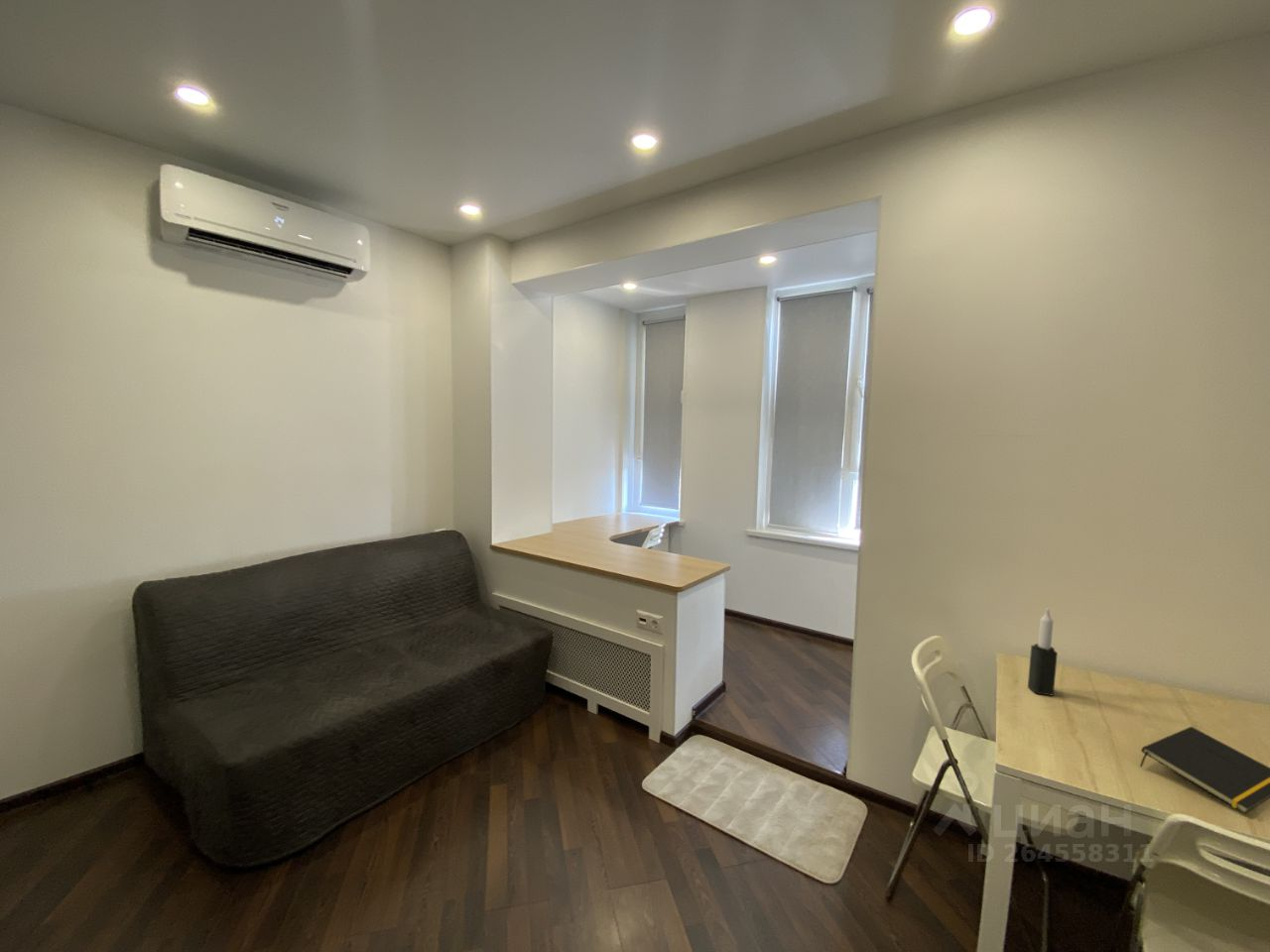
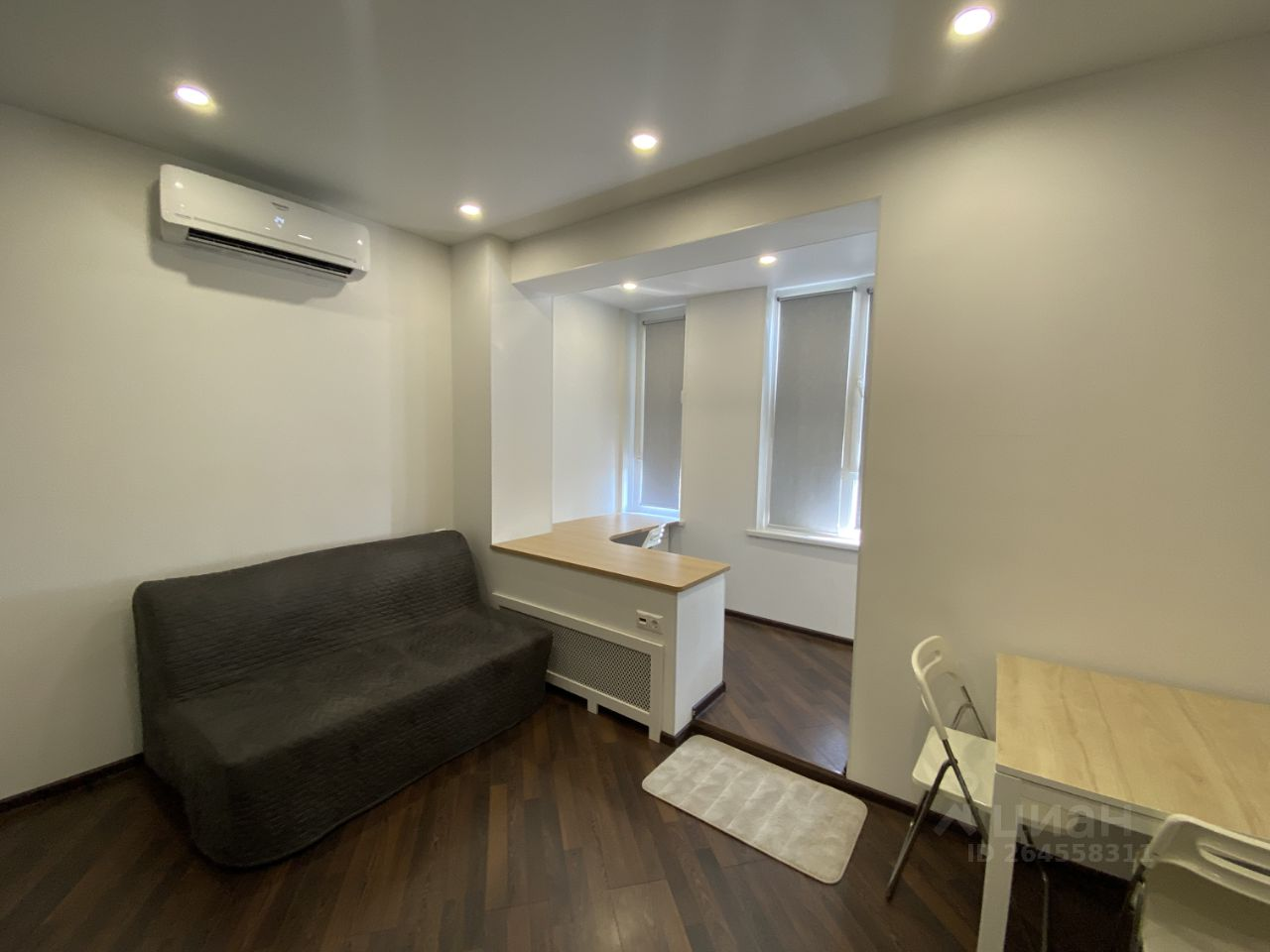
- candle (1044, 650)
- notepad (1214, 765)
